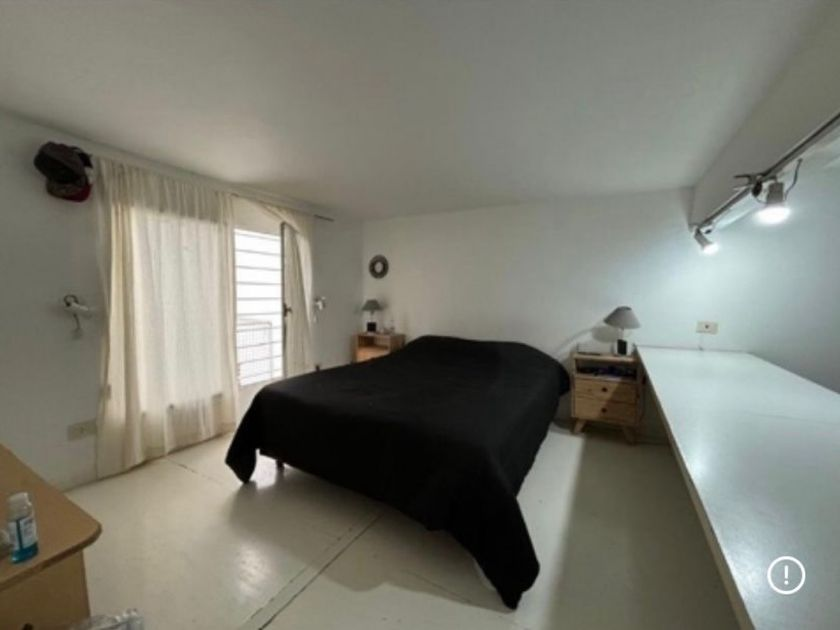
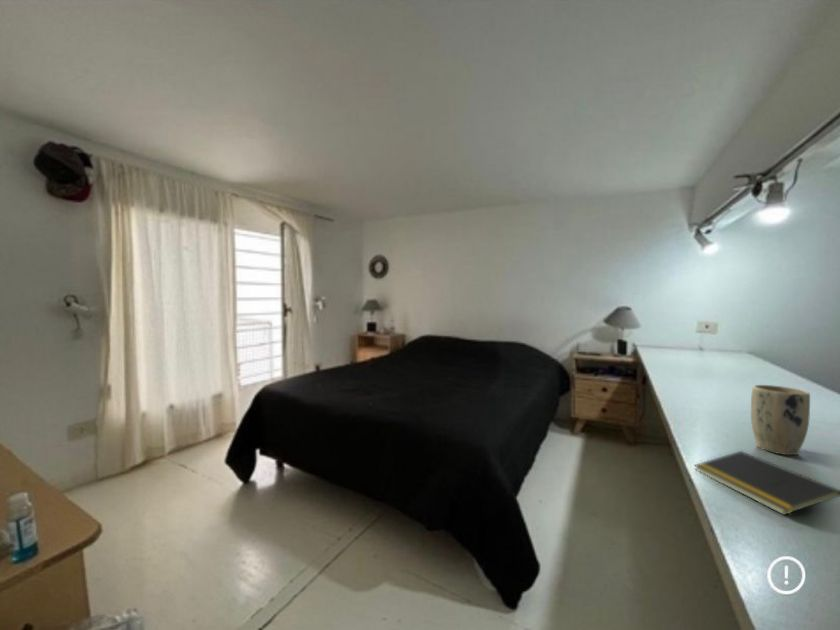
+ notepad (759, 478)
+ plant pot (778, 419)
